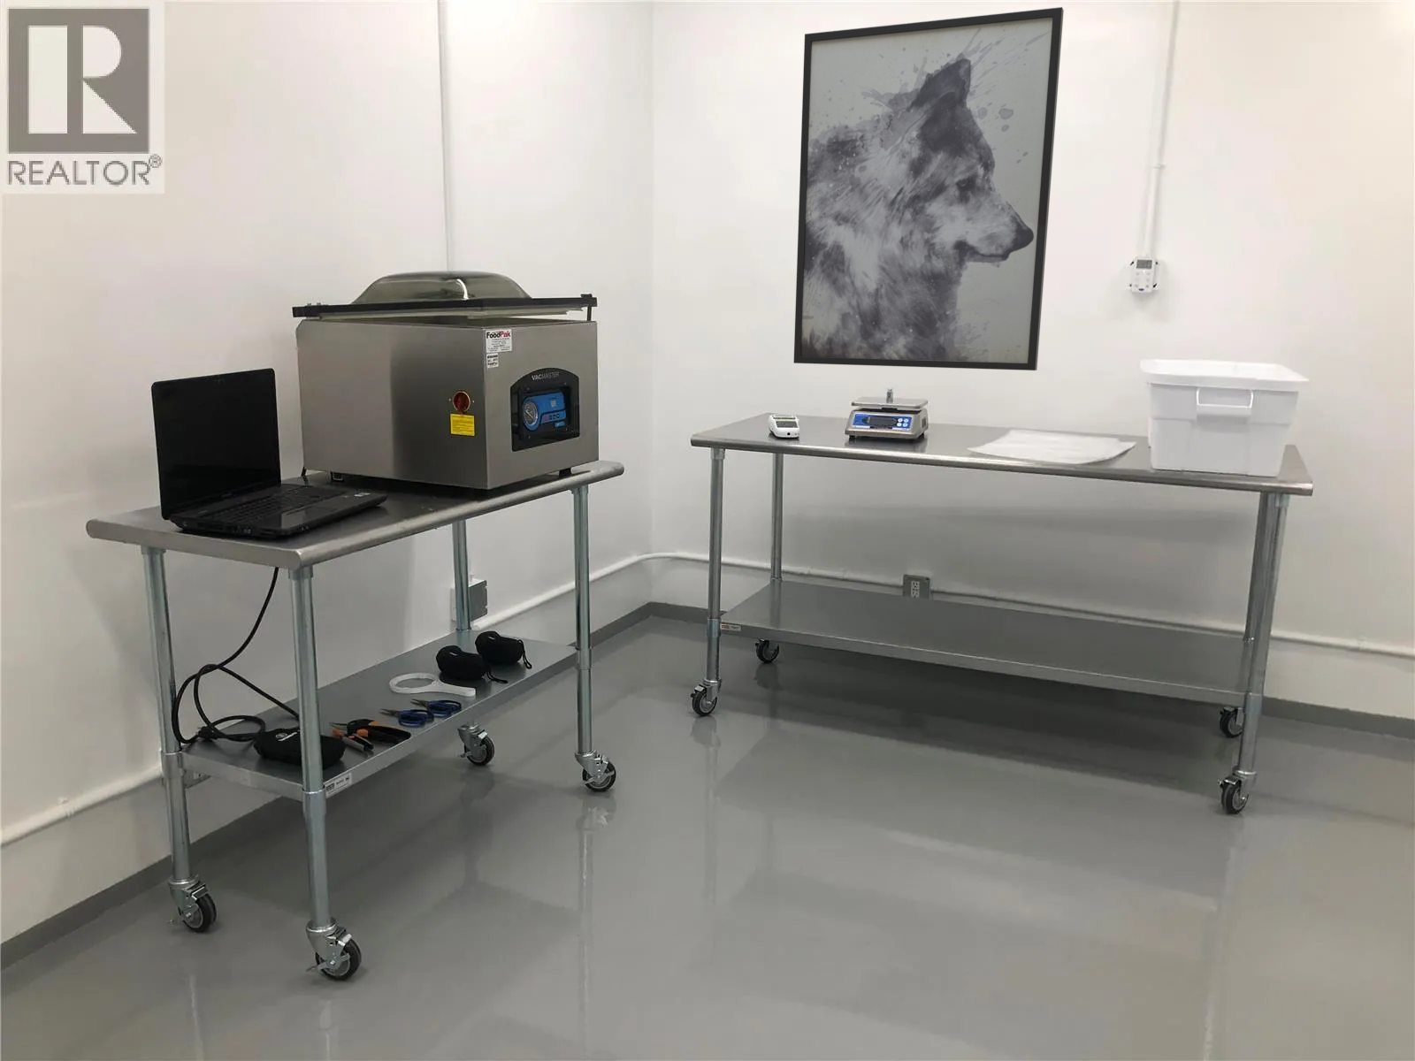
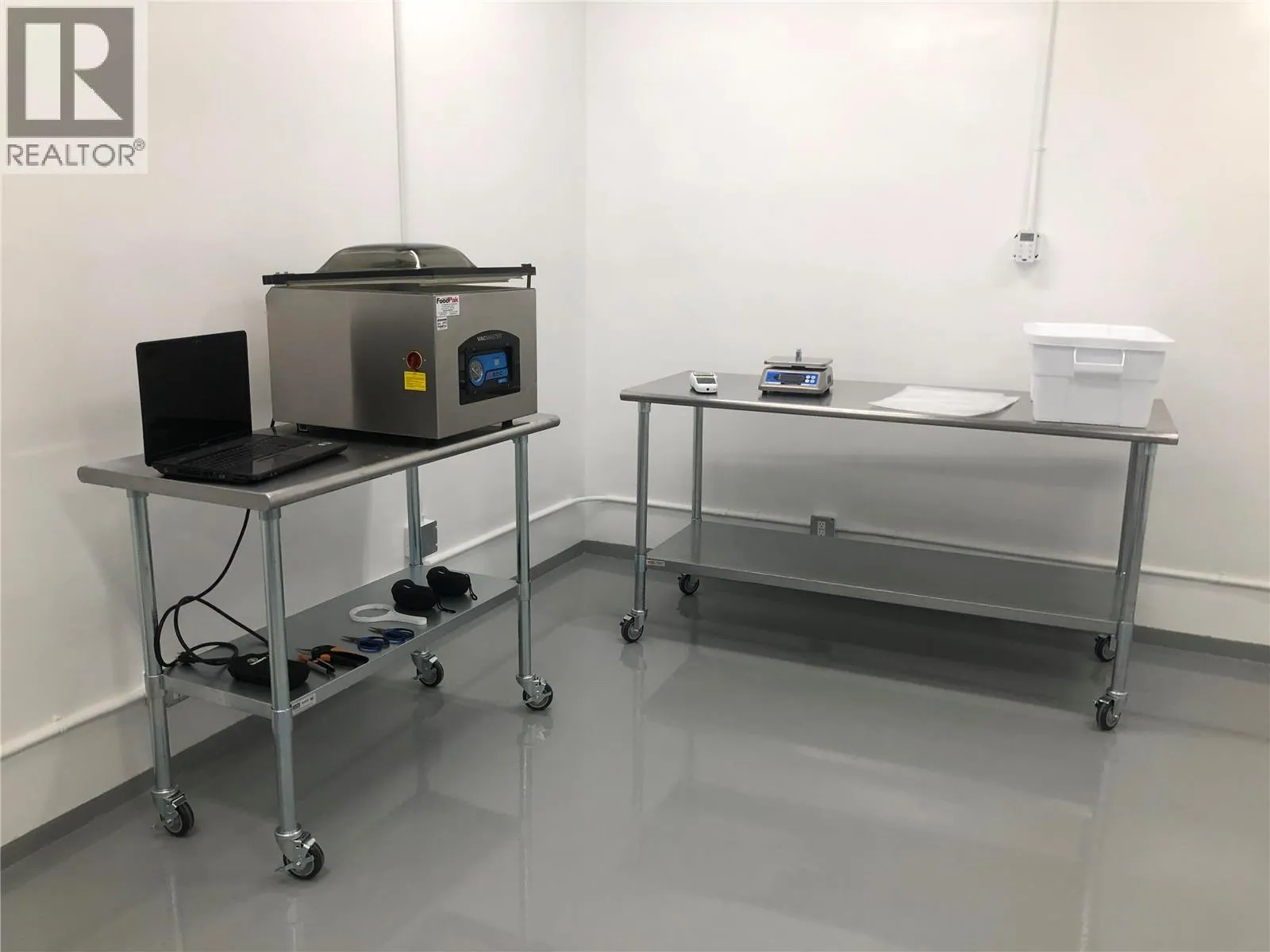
- wall art (919, 198)
